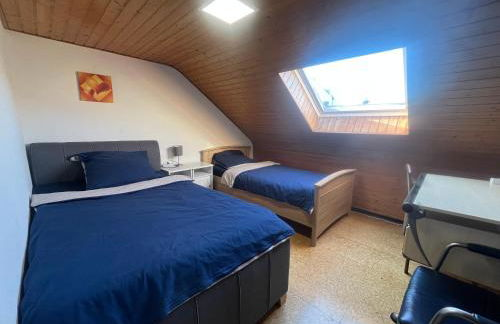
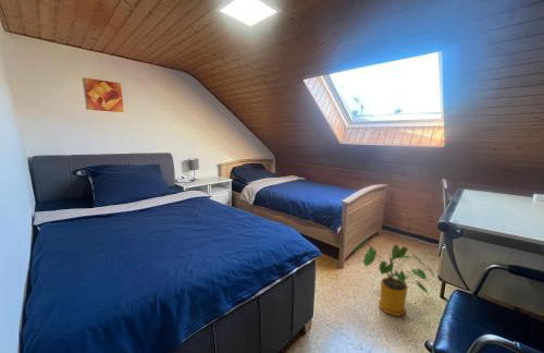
+ house plant (393, 278)
